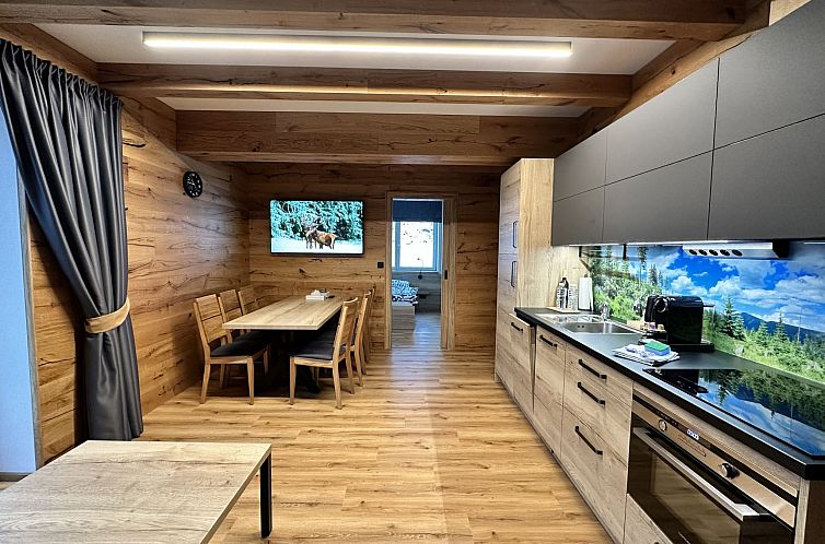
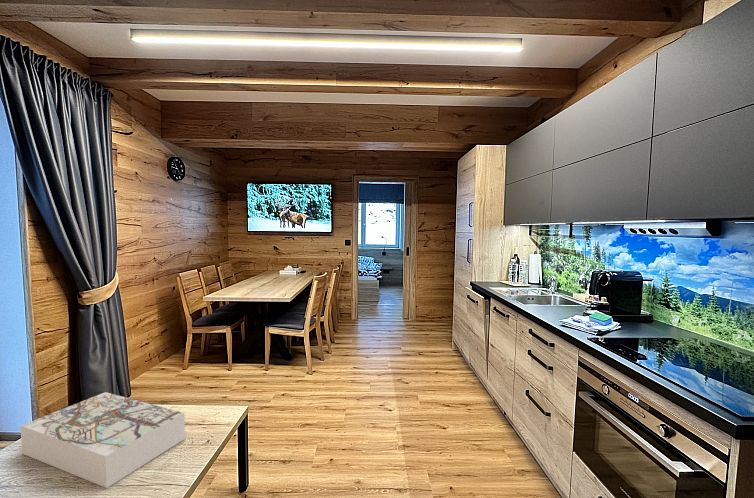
+ board game (106, 432)
